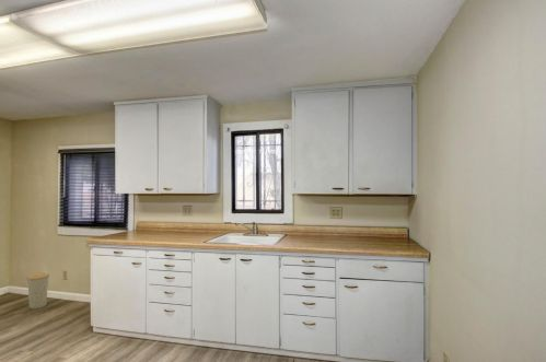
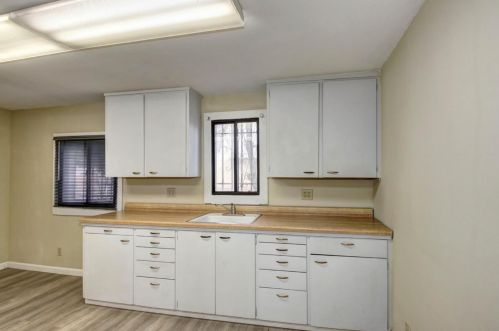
- trash can (37, 289)
